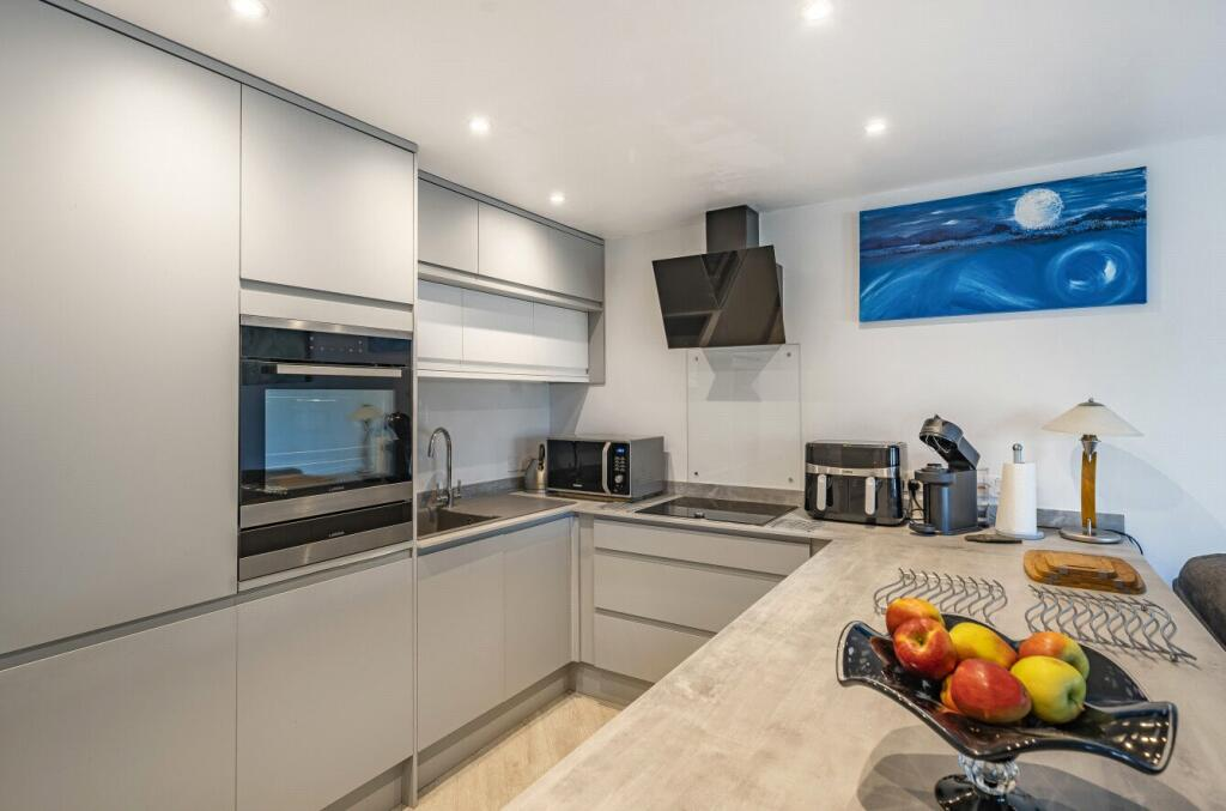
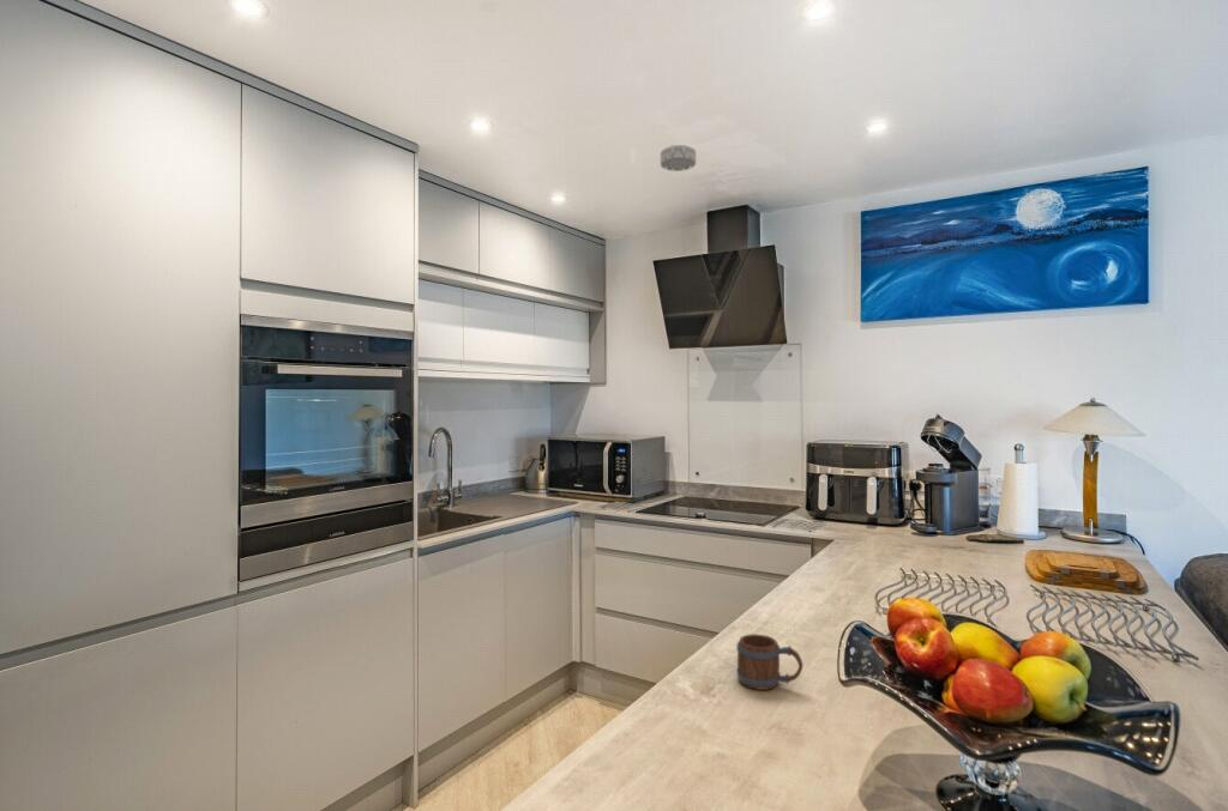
+ mug (769, 662)
+ smoke detector (678, 157)
